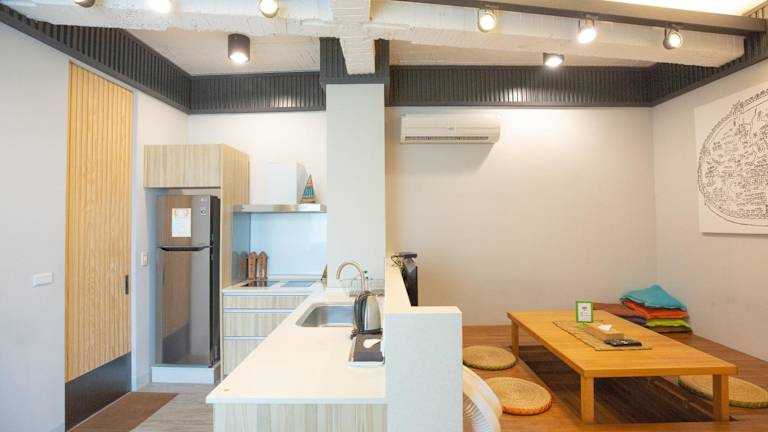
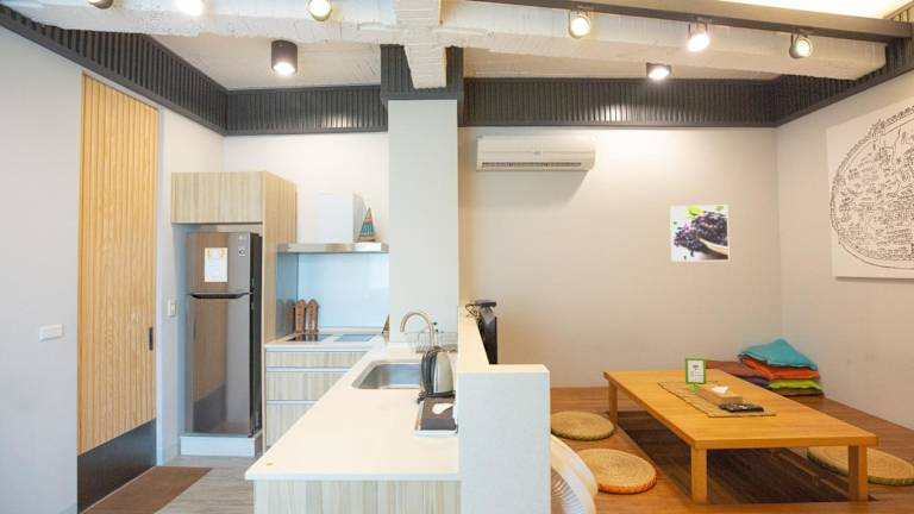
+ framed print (699, 233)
